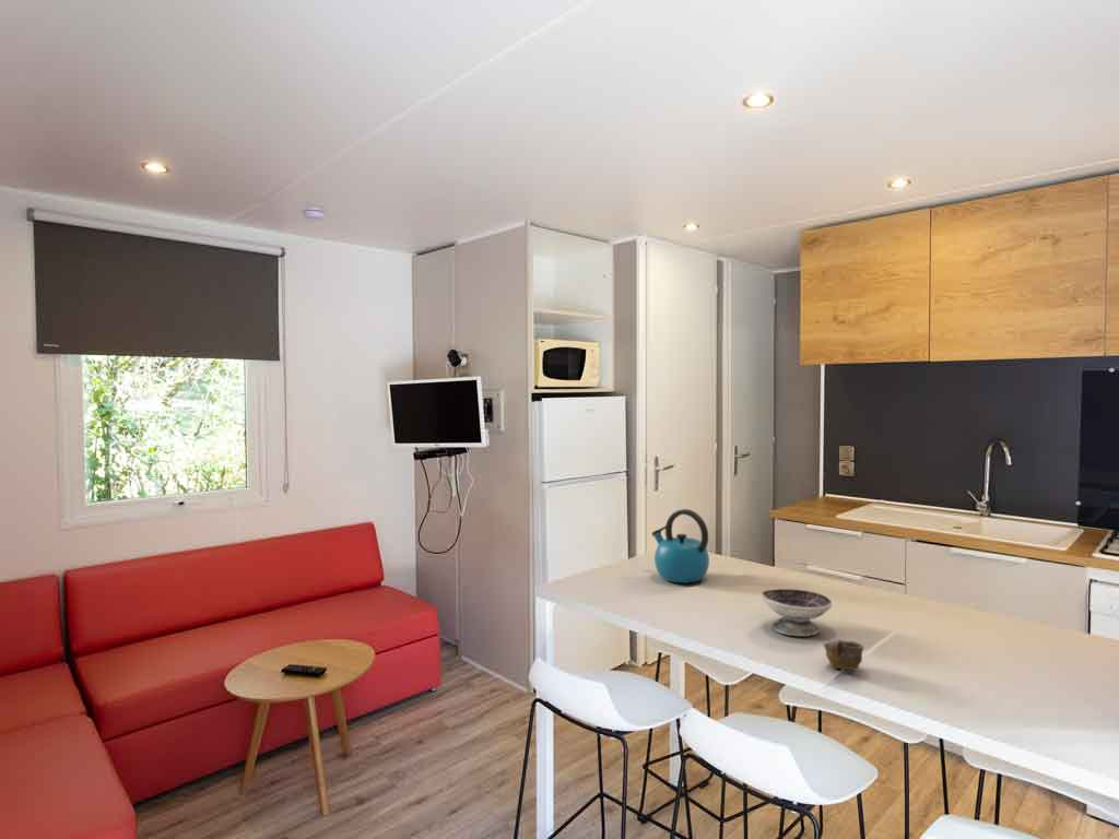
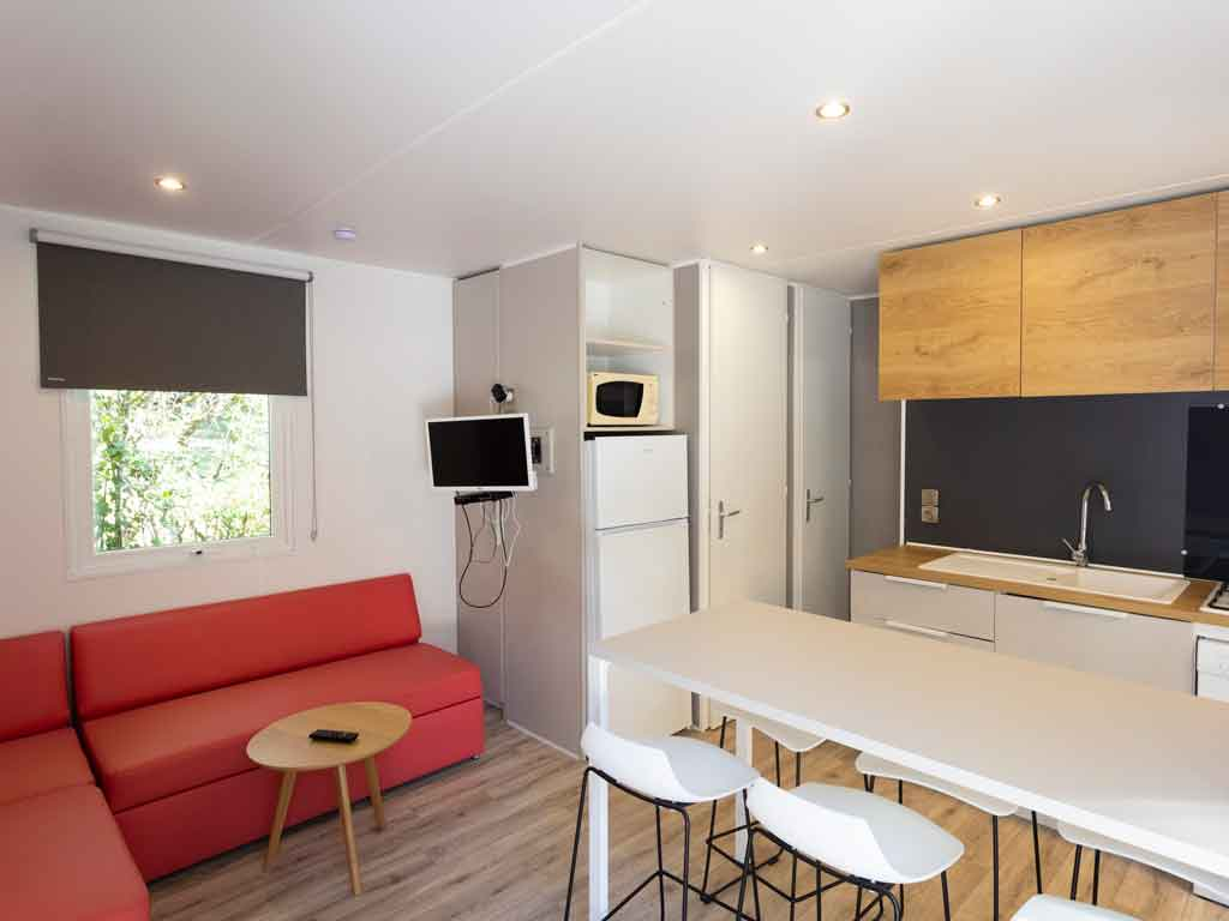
- kettle (679, 543)
- cup (840, 651)
- bowl (796, 611)
